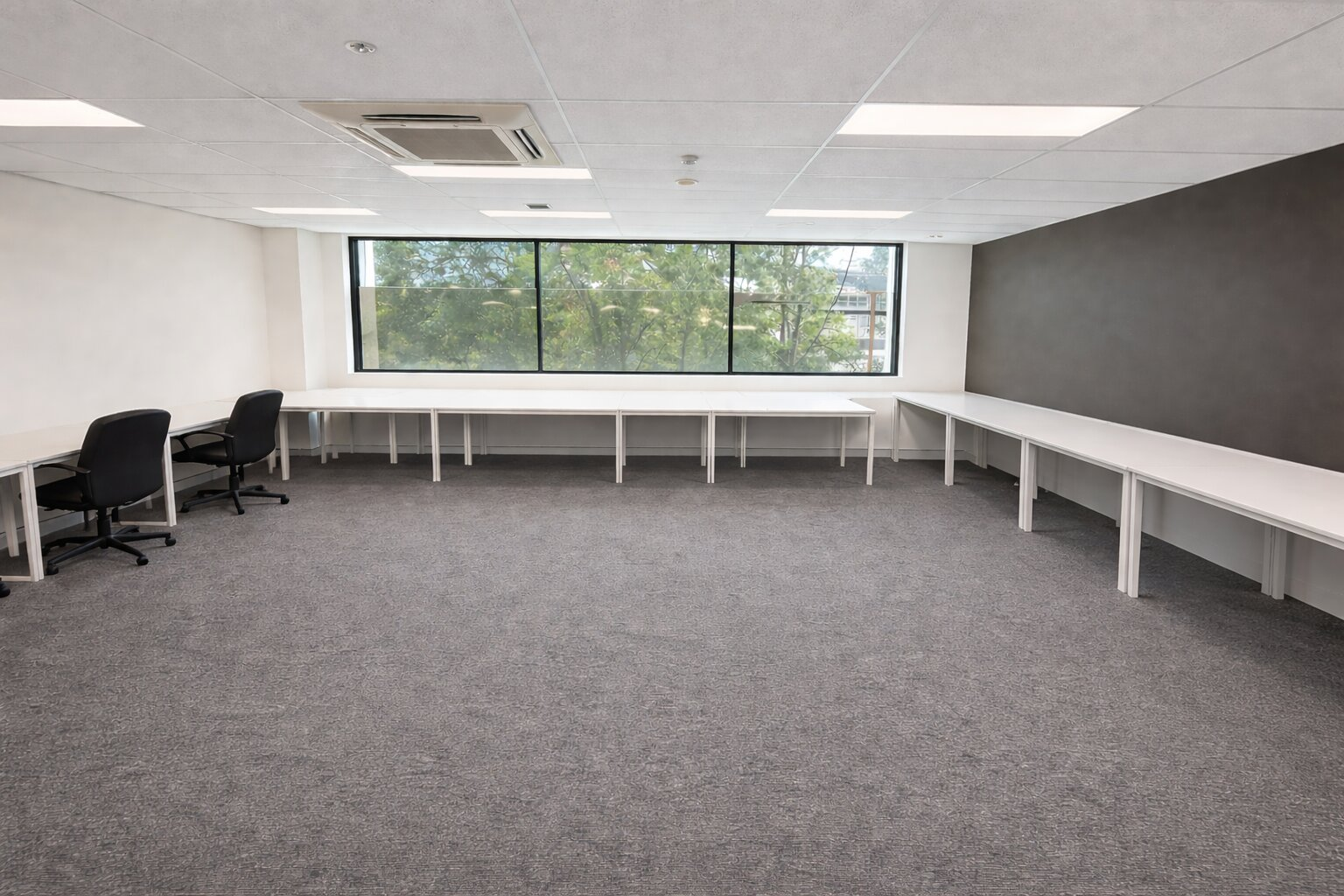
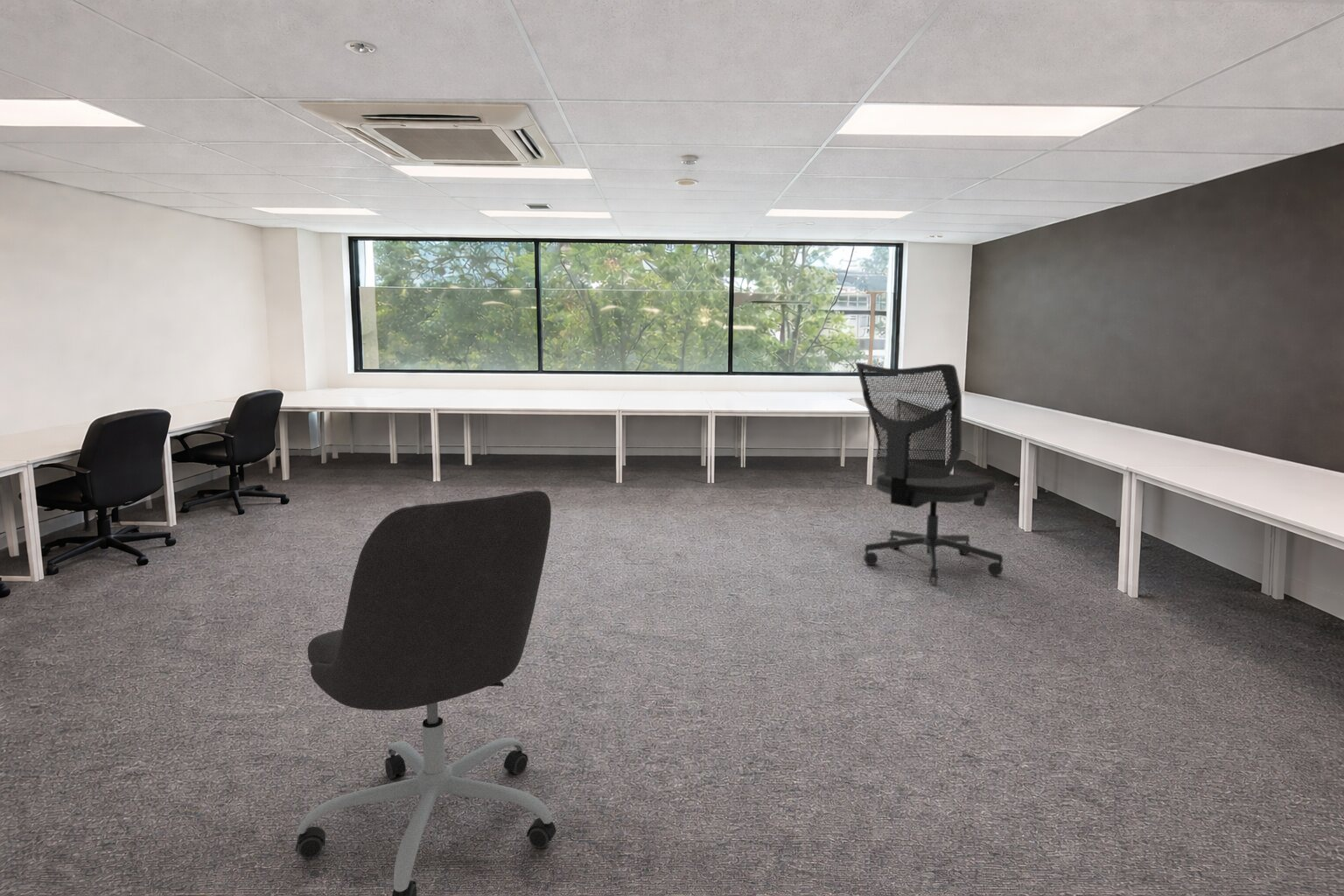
+ office chair (934, 466)
+ office chair (429, 656)
